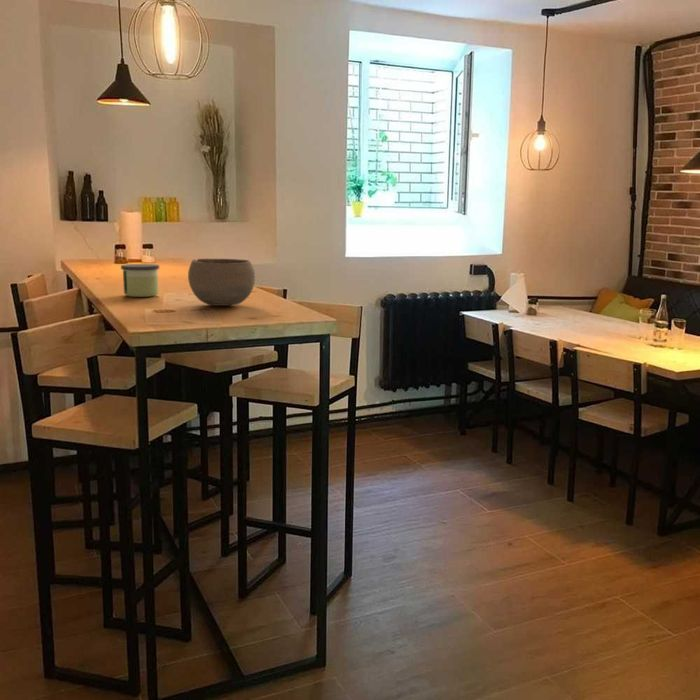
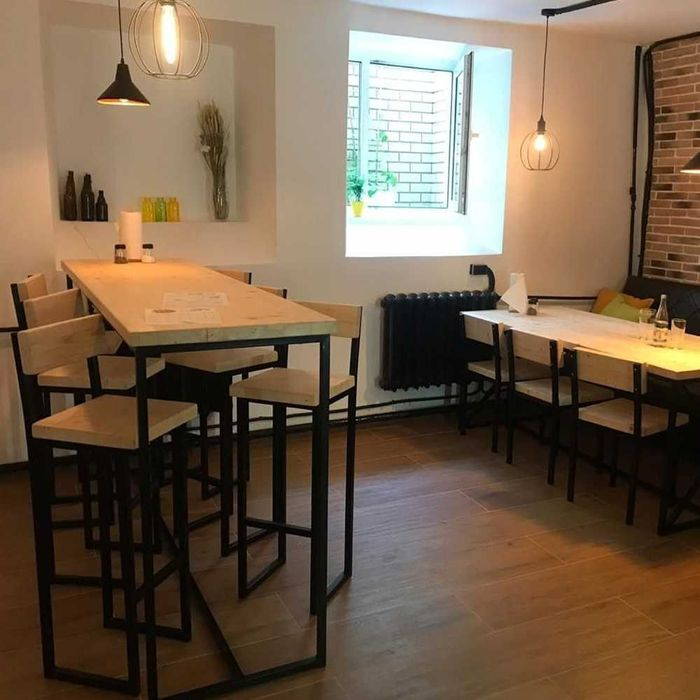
- bowl (222, 282)
- candle (140, 280)
